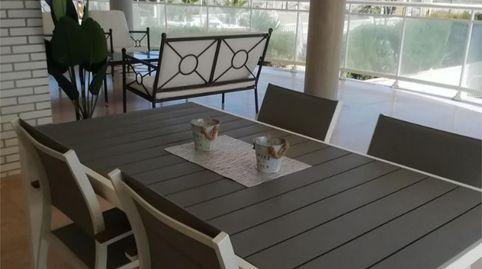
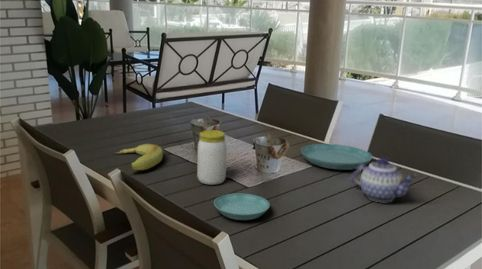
+ jar (211, 157)
+ teapot (382, 178)
+ saucer (241, 207)
+ saucer (335, 156)
+ banana (136, 152)
